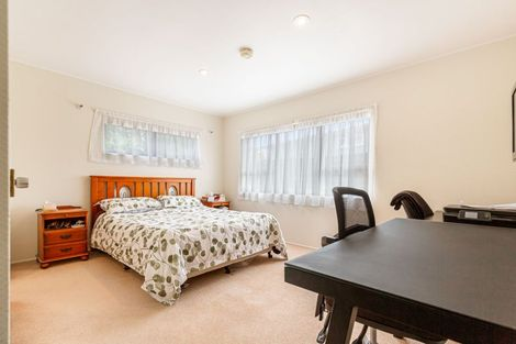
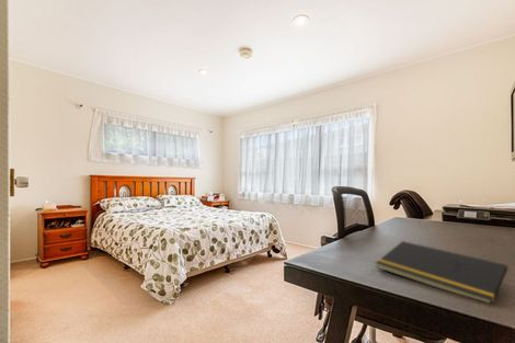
+ notepad (436, 265)
